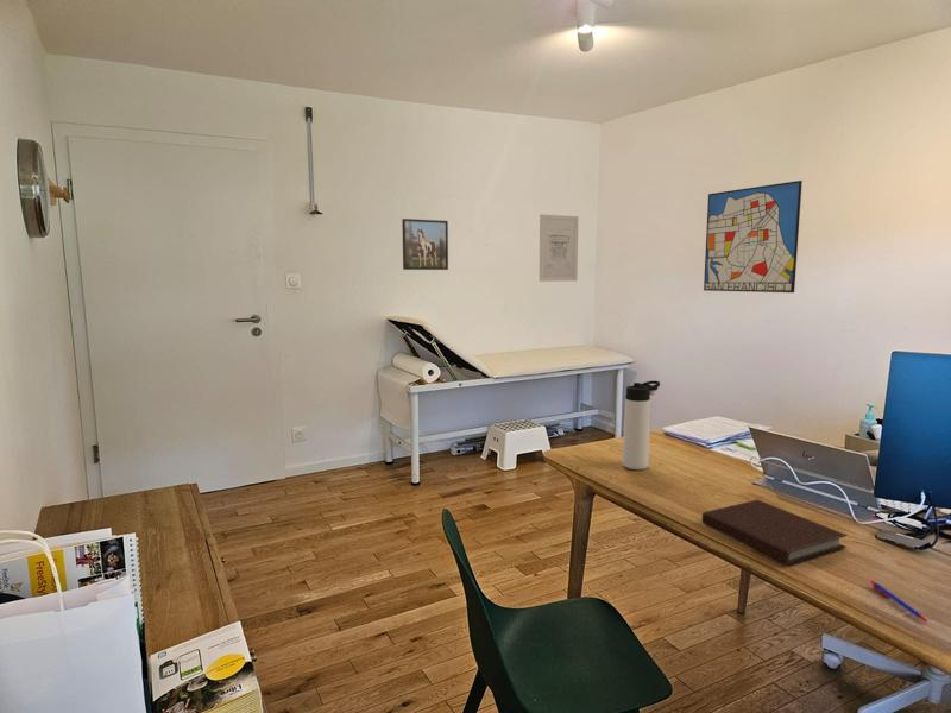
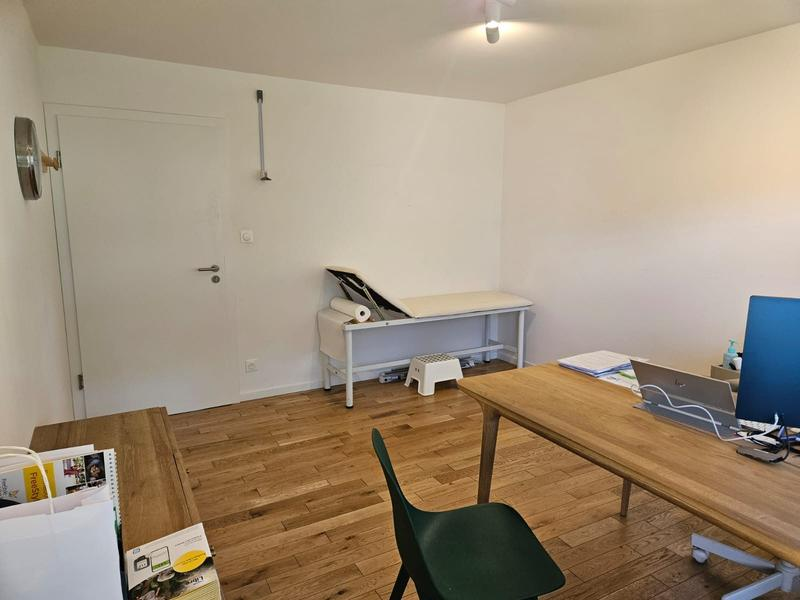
- notebook (770, 529)
- pen (898, 600)
- thermos bottle (641, 424)
- wall art (559, 248)
- wall art (748, 240)
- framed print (426, 245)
